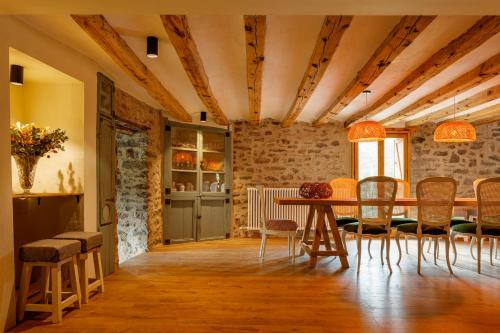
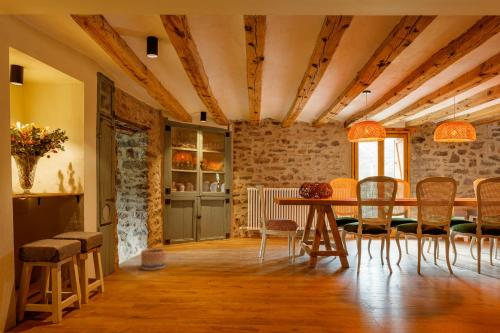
+ basket (153, 258)
